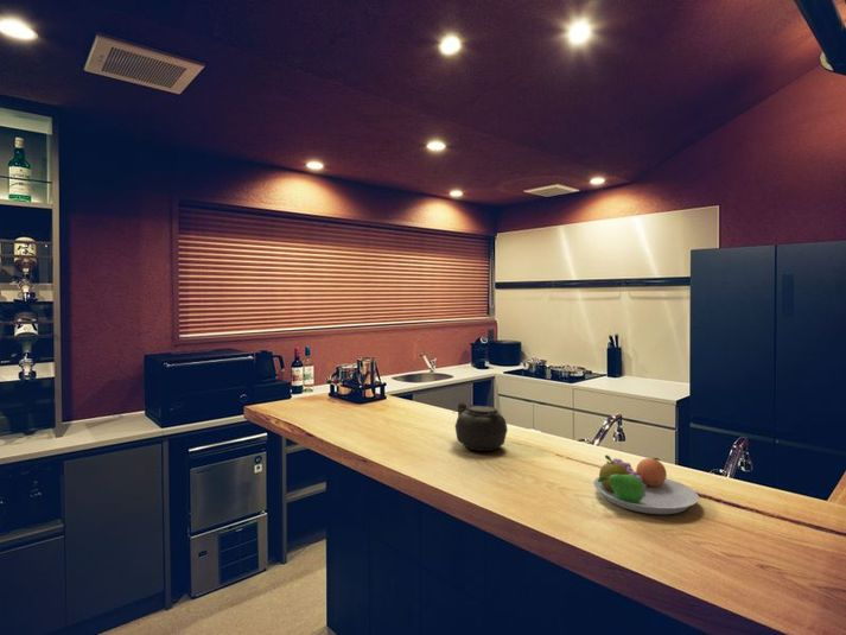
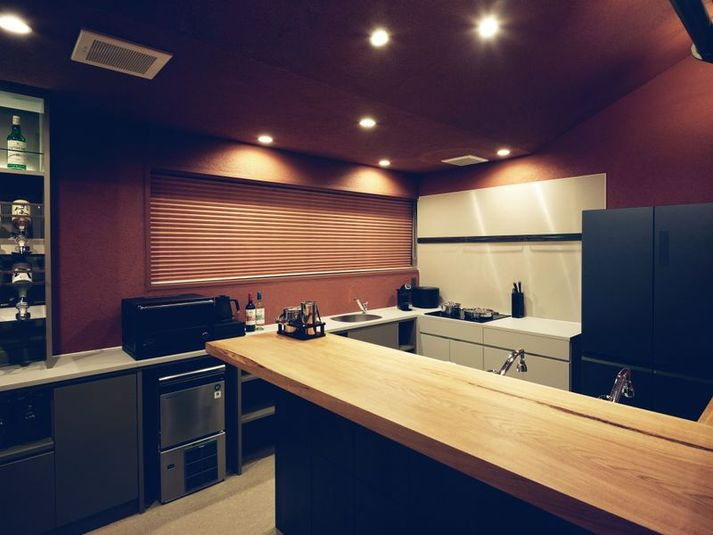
- fruit bowl (640, 480)
- teapot (477, 426)
